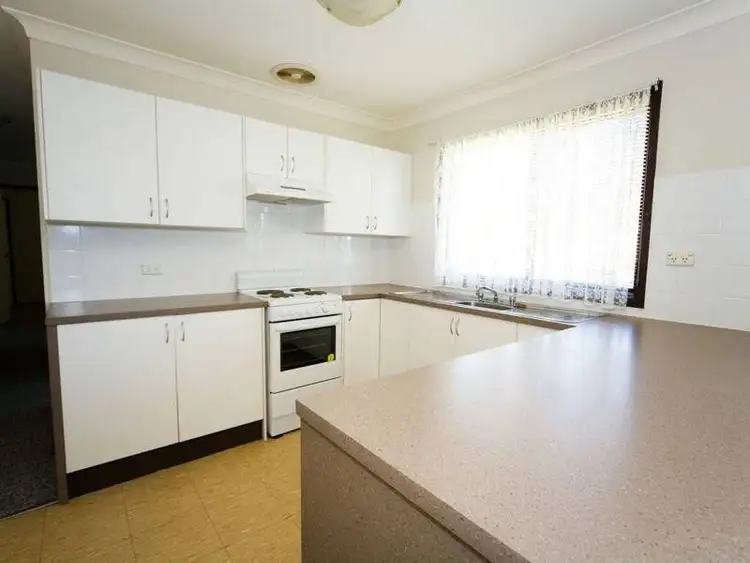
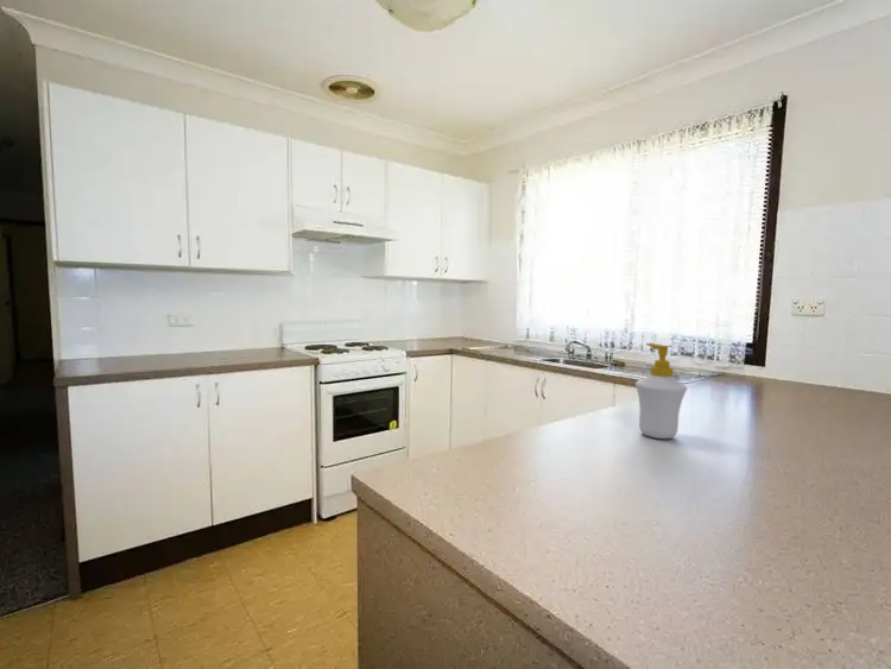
+ soap bottle (659, 390)
